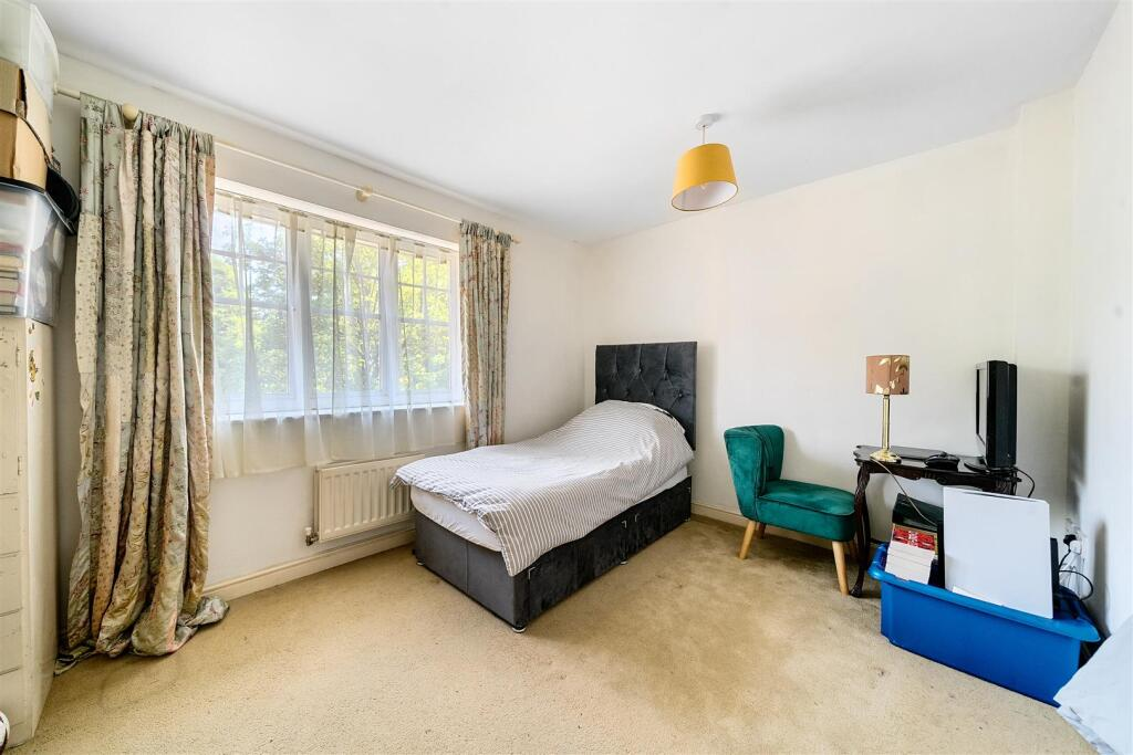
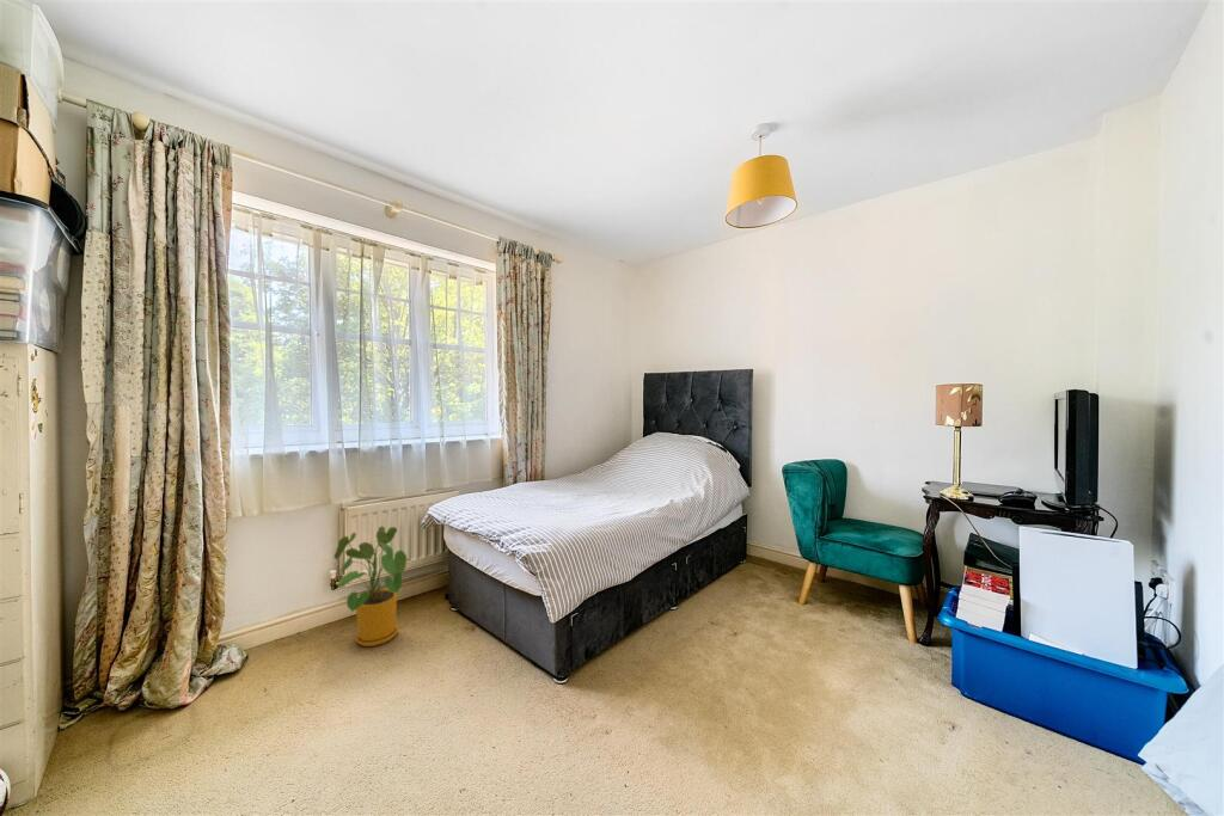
+ house plant (372, 587)
